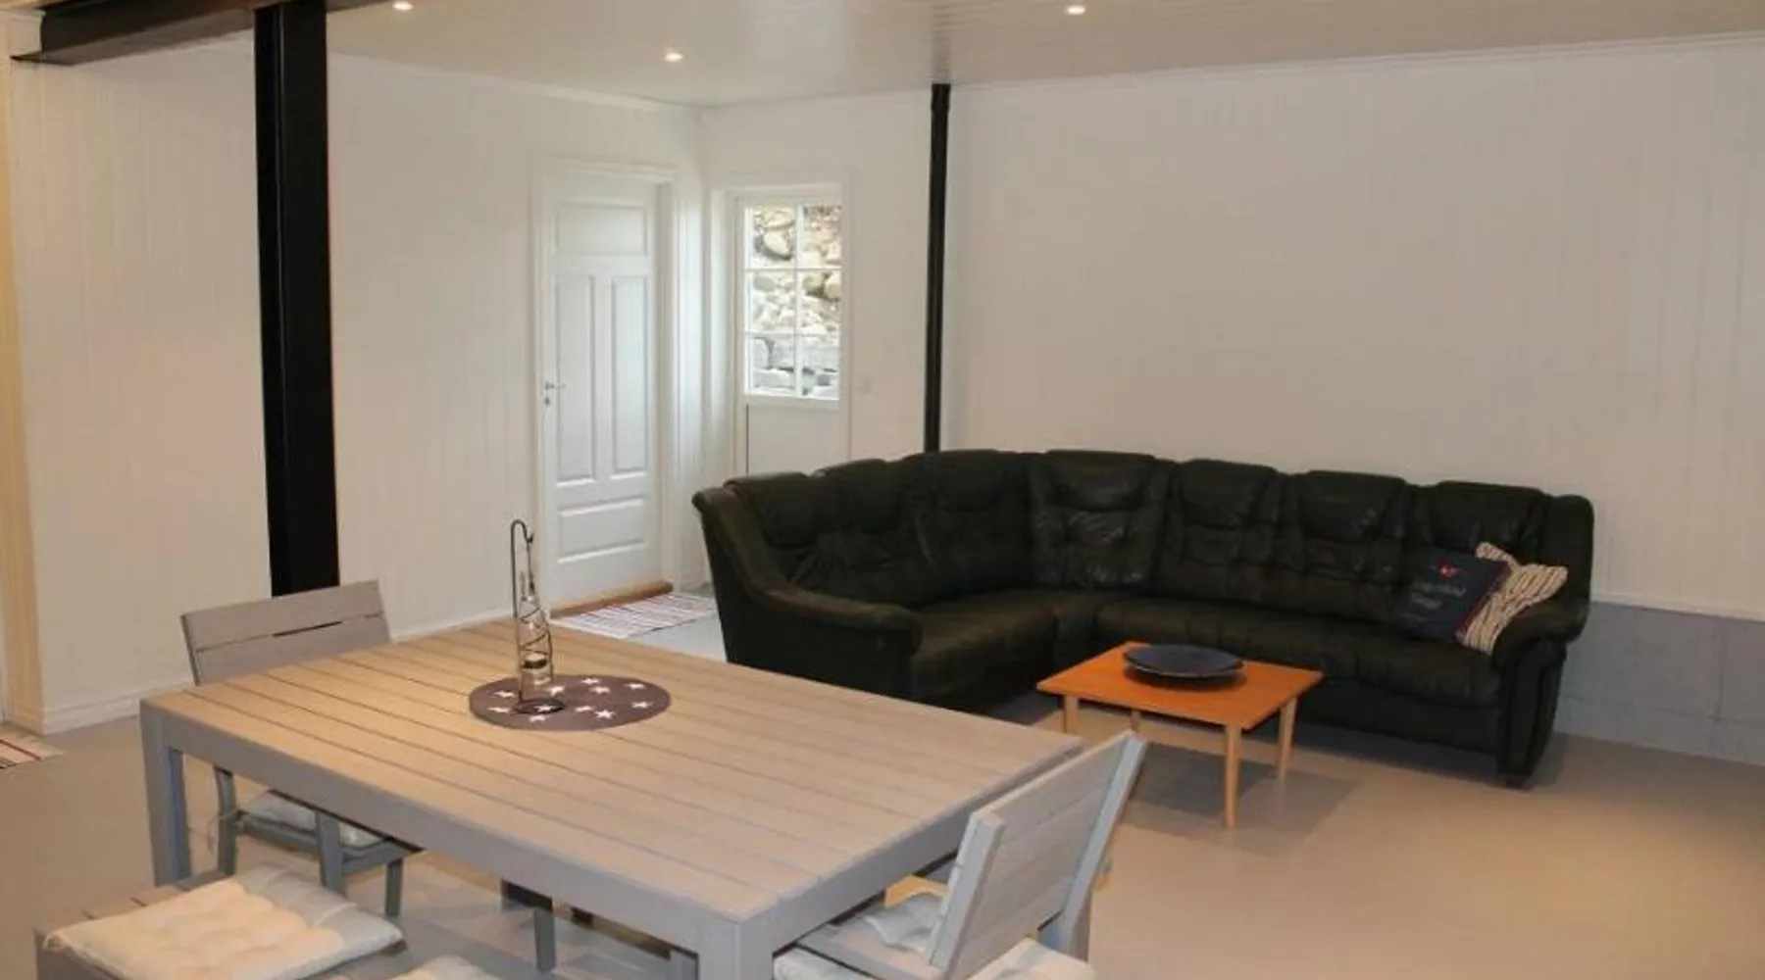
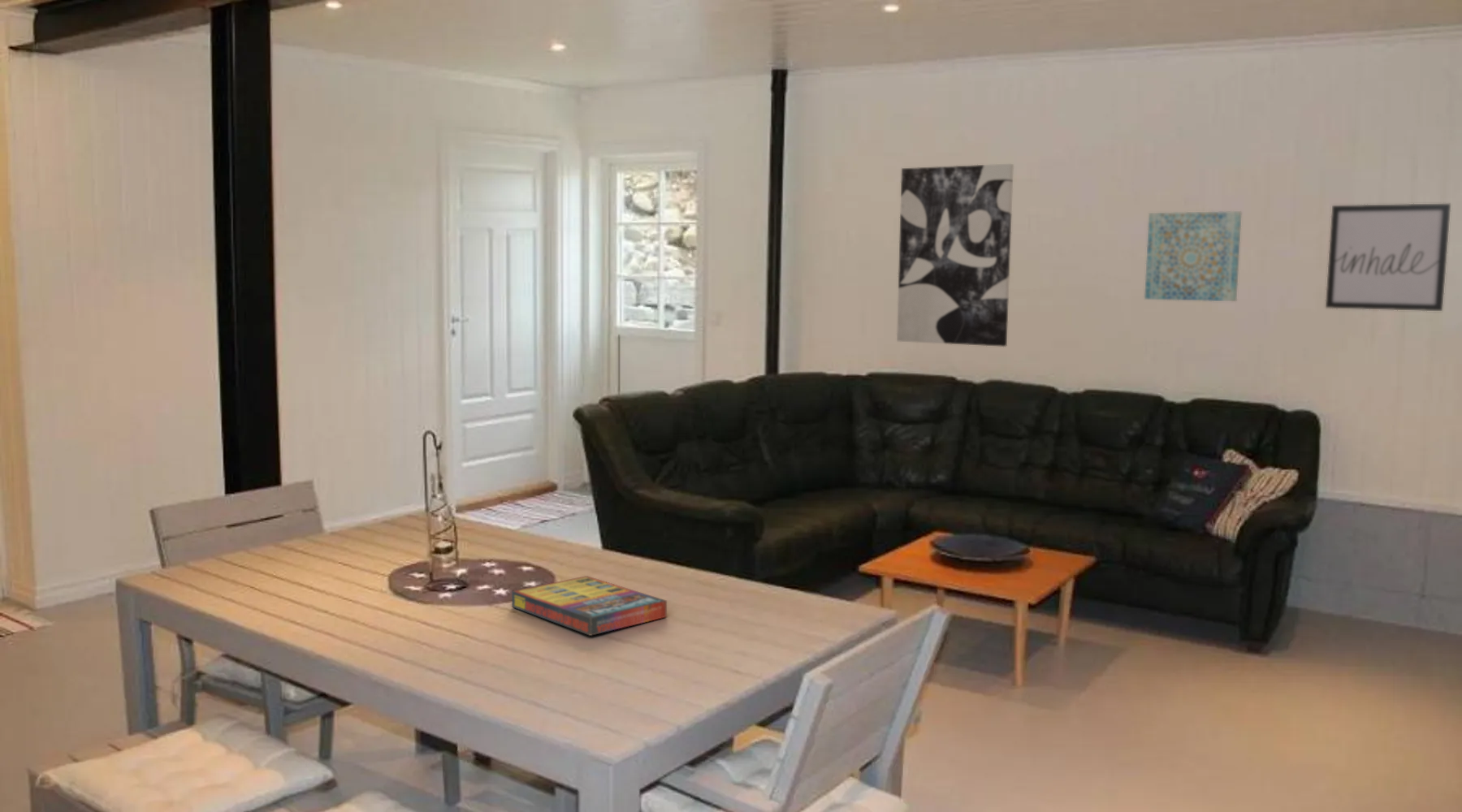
+ wall art (1192, 256)
+ wall art (953, 255)
+ wall art (1386, 257)
+ game compilation box (588, 603)
